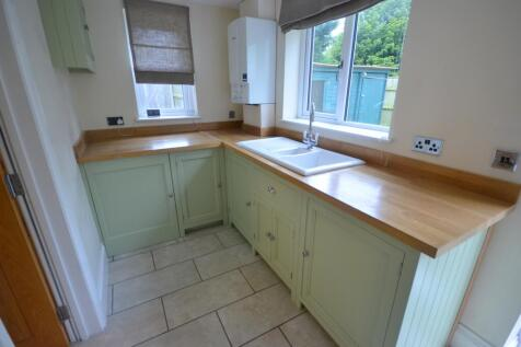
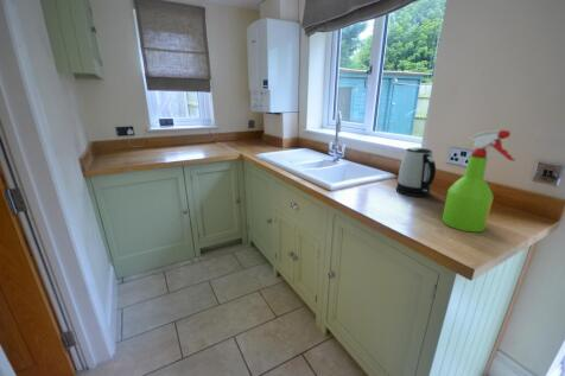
+ kettle (418, 171)
+ spray bottle (478, 180)
